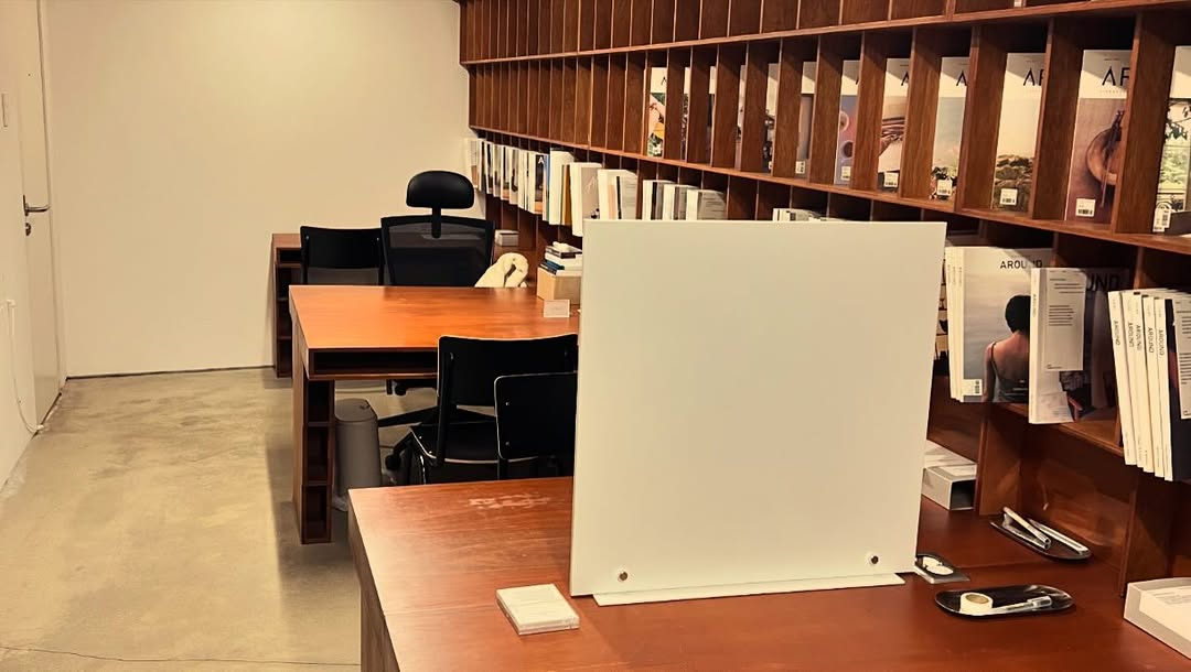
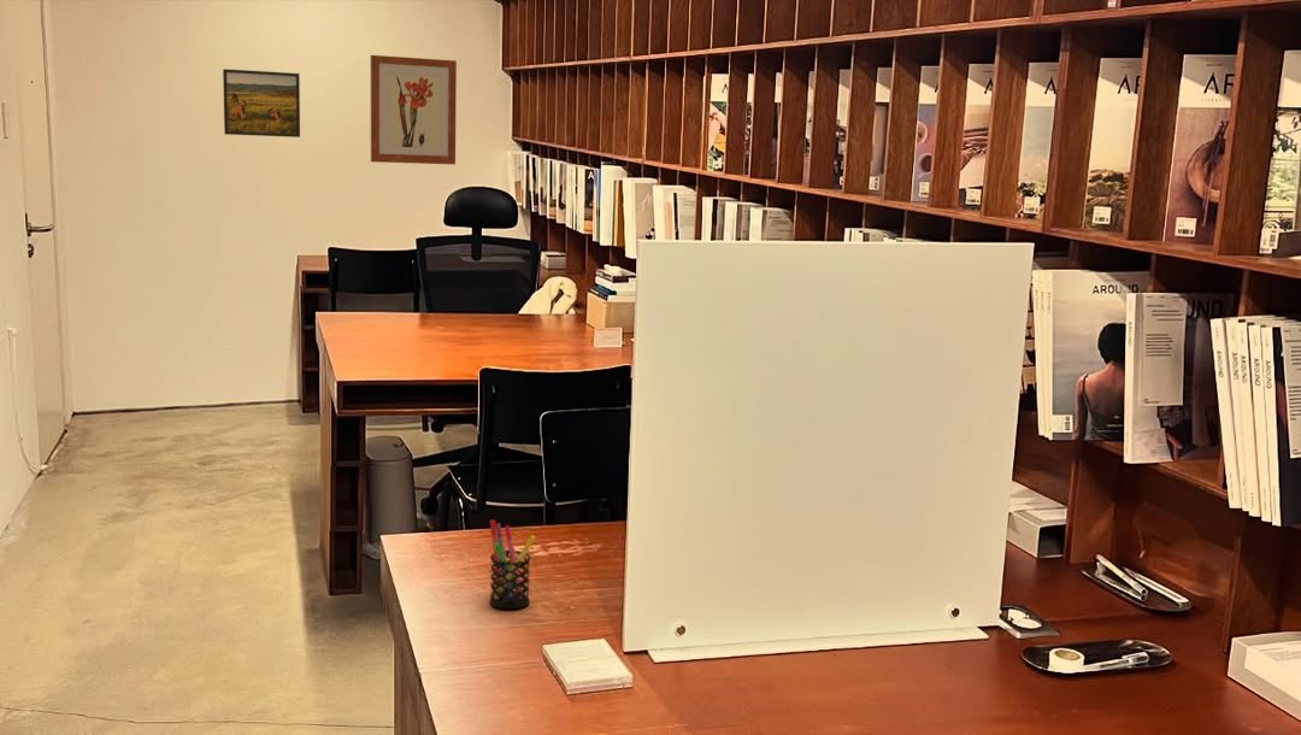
+ pen holder (506, 563)
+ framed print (261, 104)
+ wall art (413, 111)
